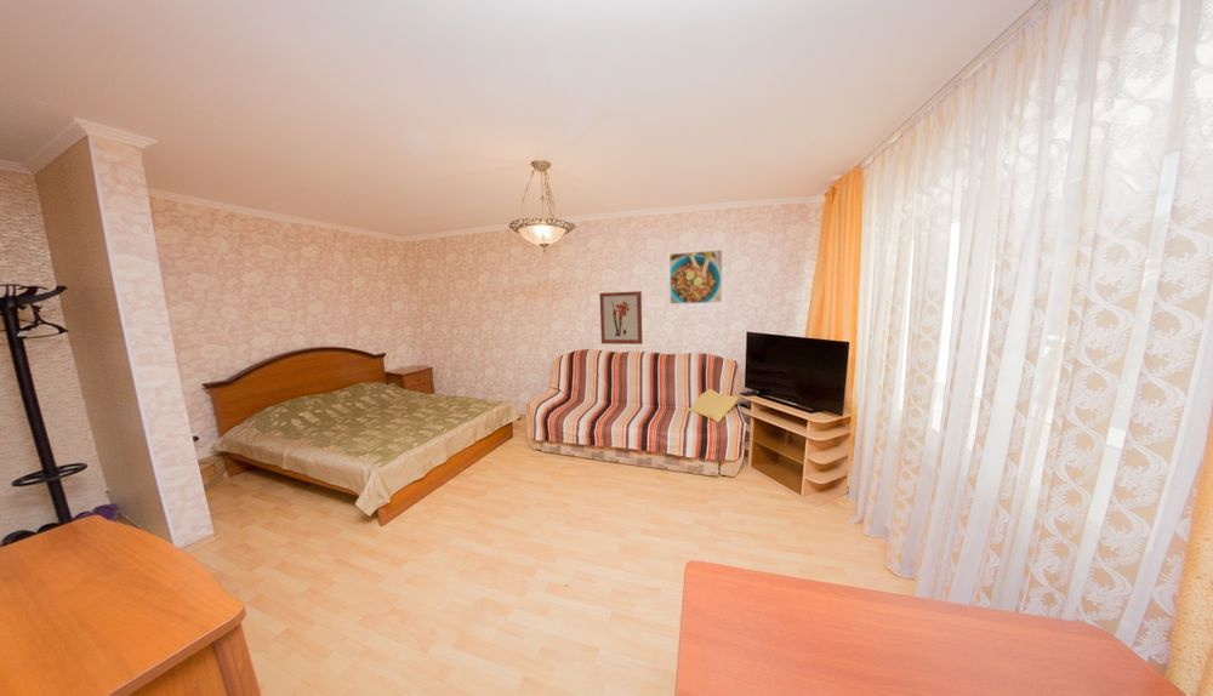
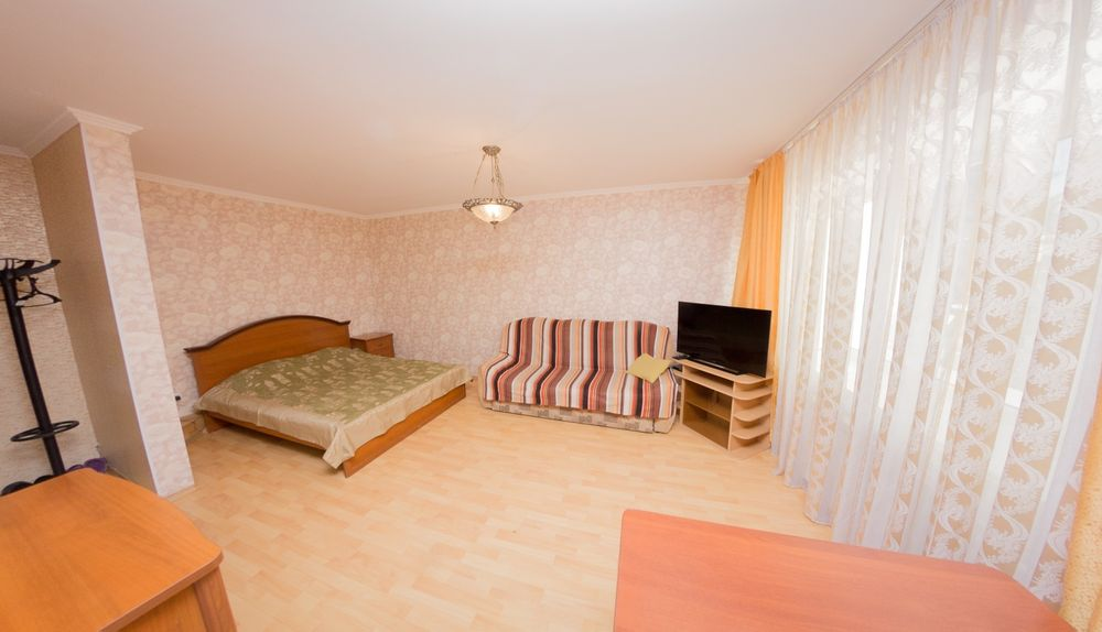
- wall art (620, 318)
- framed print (695, 278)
